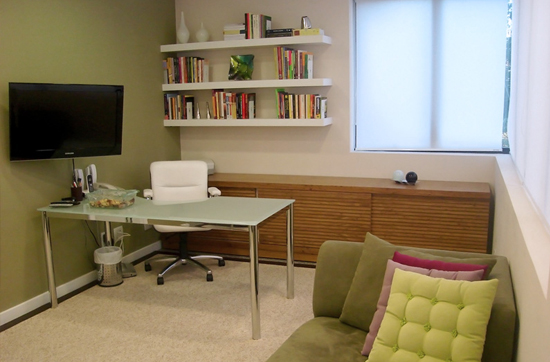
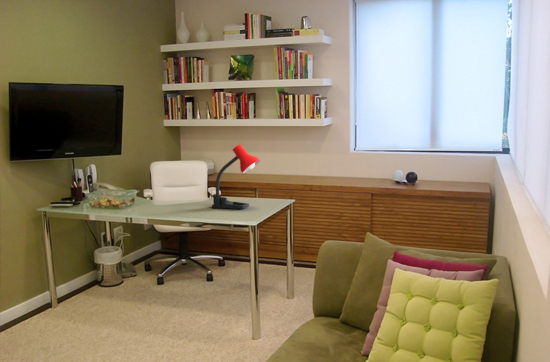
+ desk lamp (240, 170)
